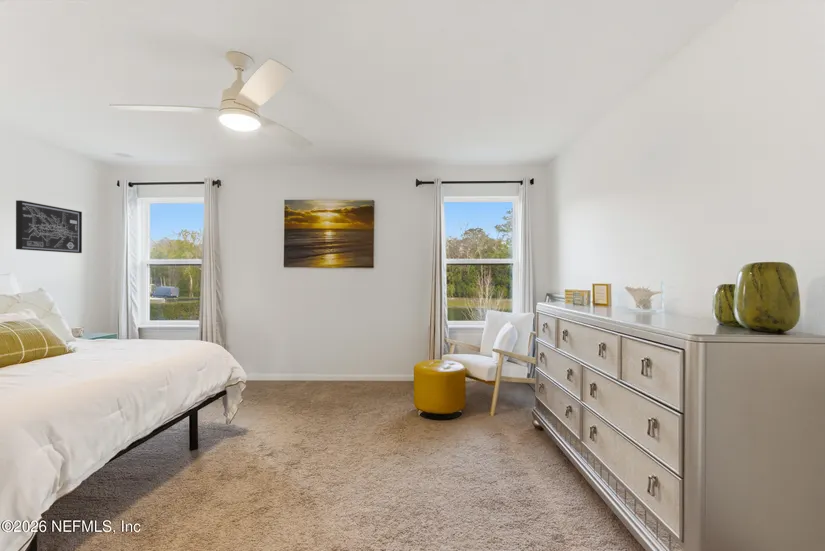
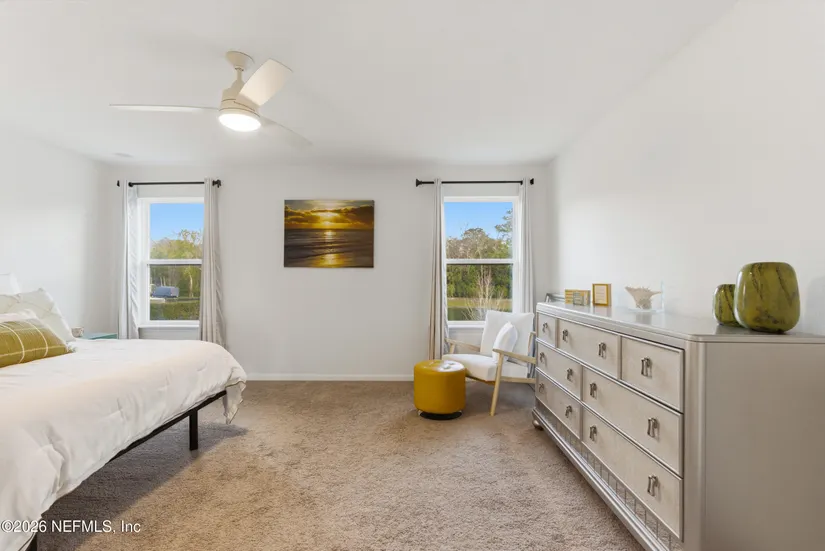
- wall art (51, 228)
